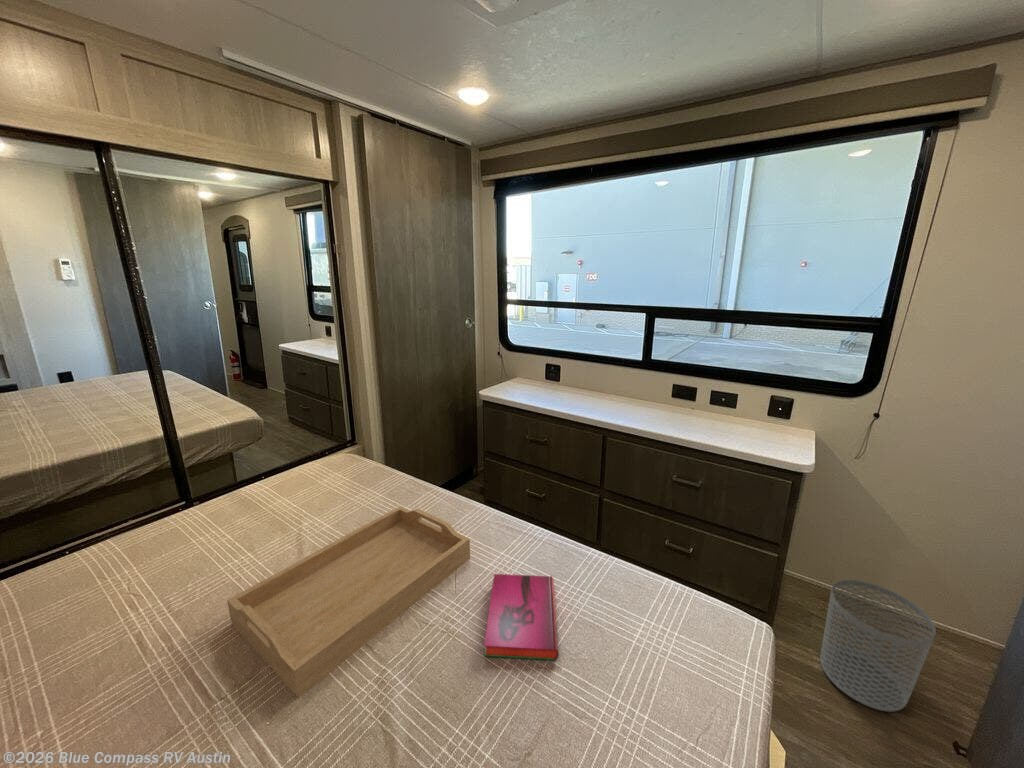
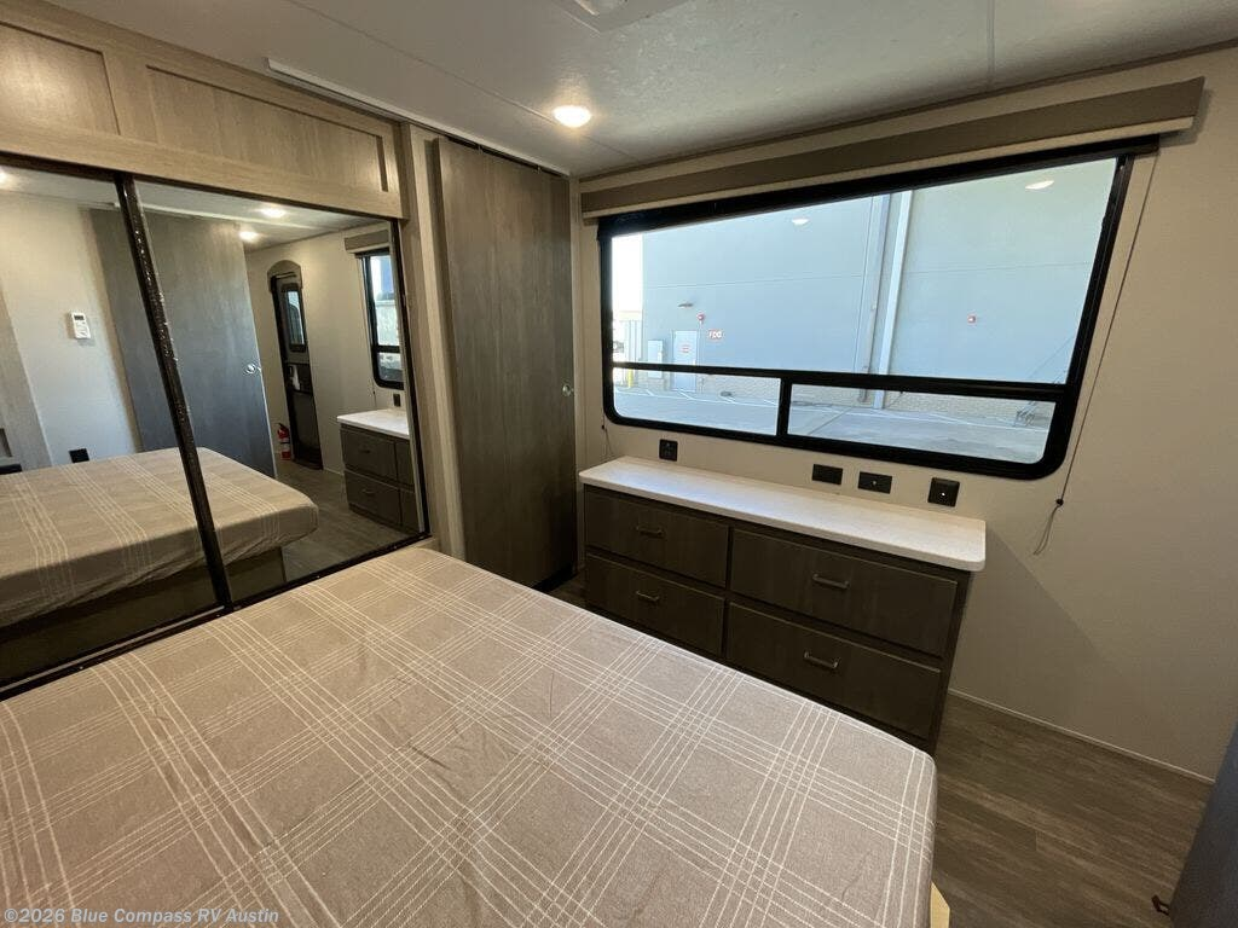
- hardback book (522, 612)
- serving tray (362, 573)
- waste bin (870, 644)
